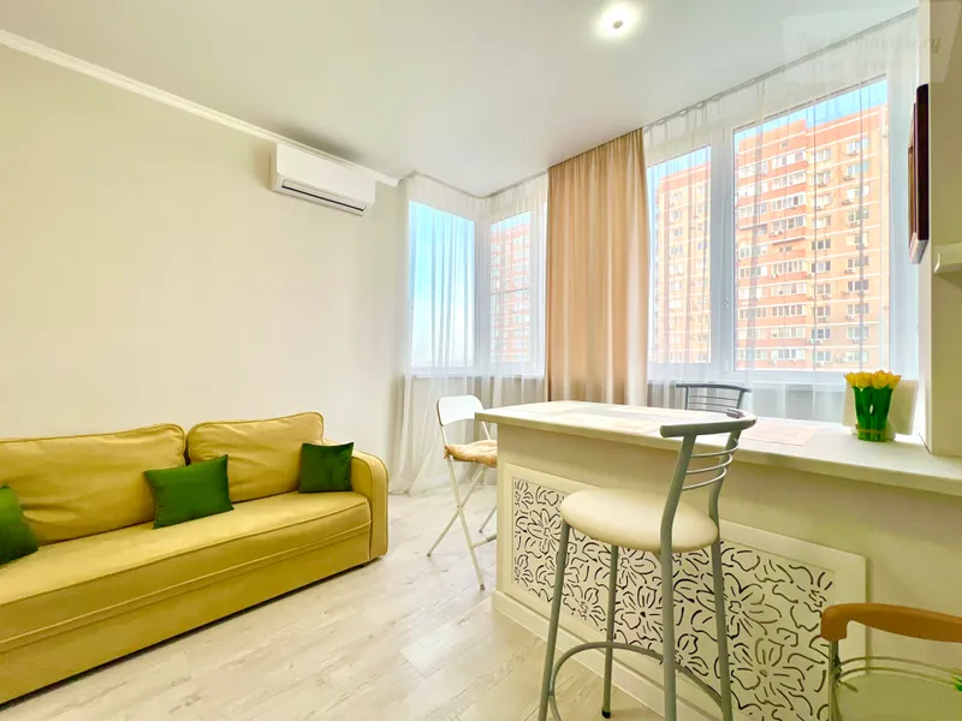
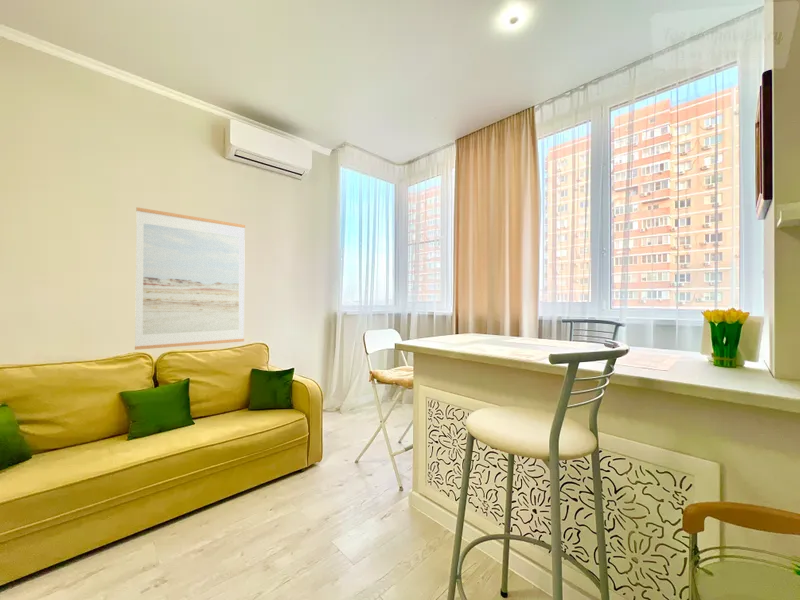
+ wall art (195, 281)
